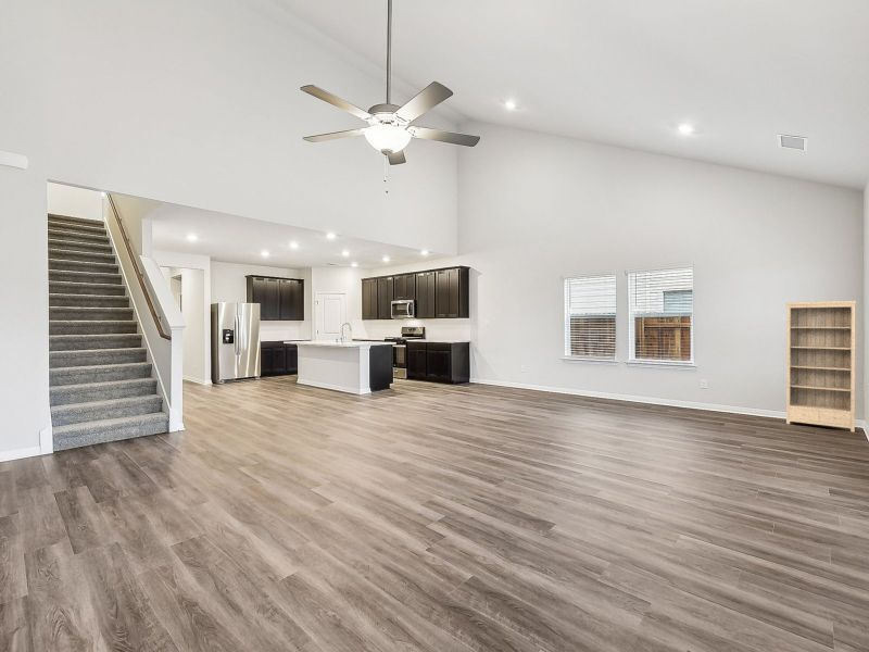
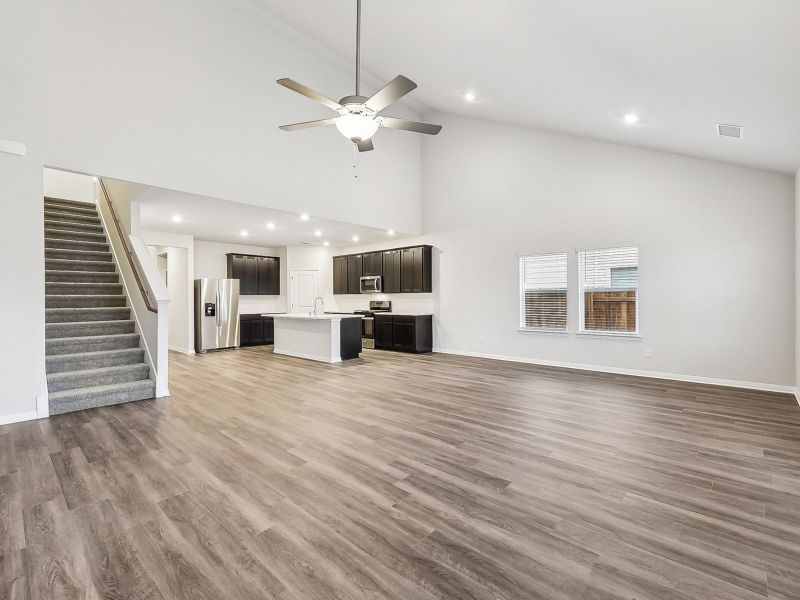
- bookshelf (819, 364)
